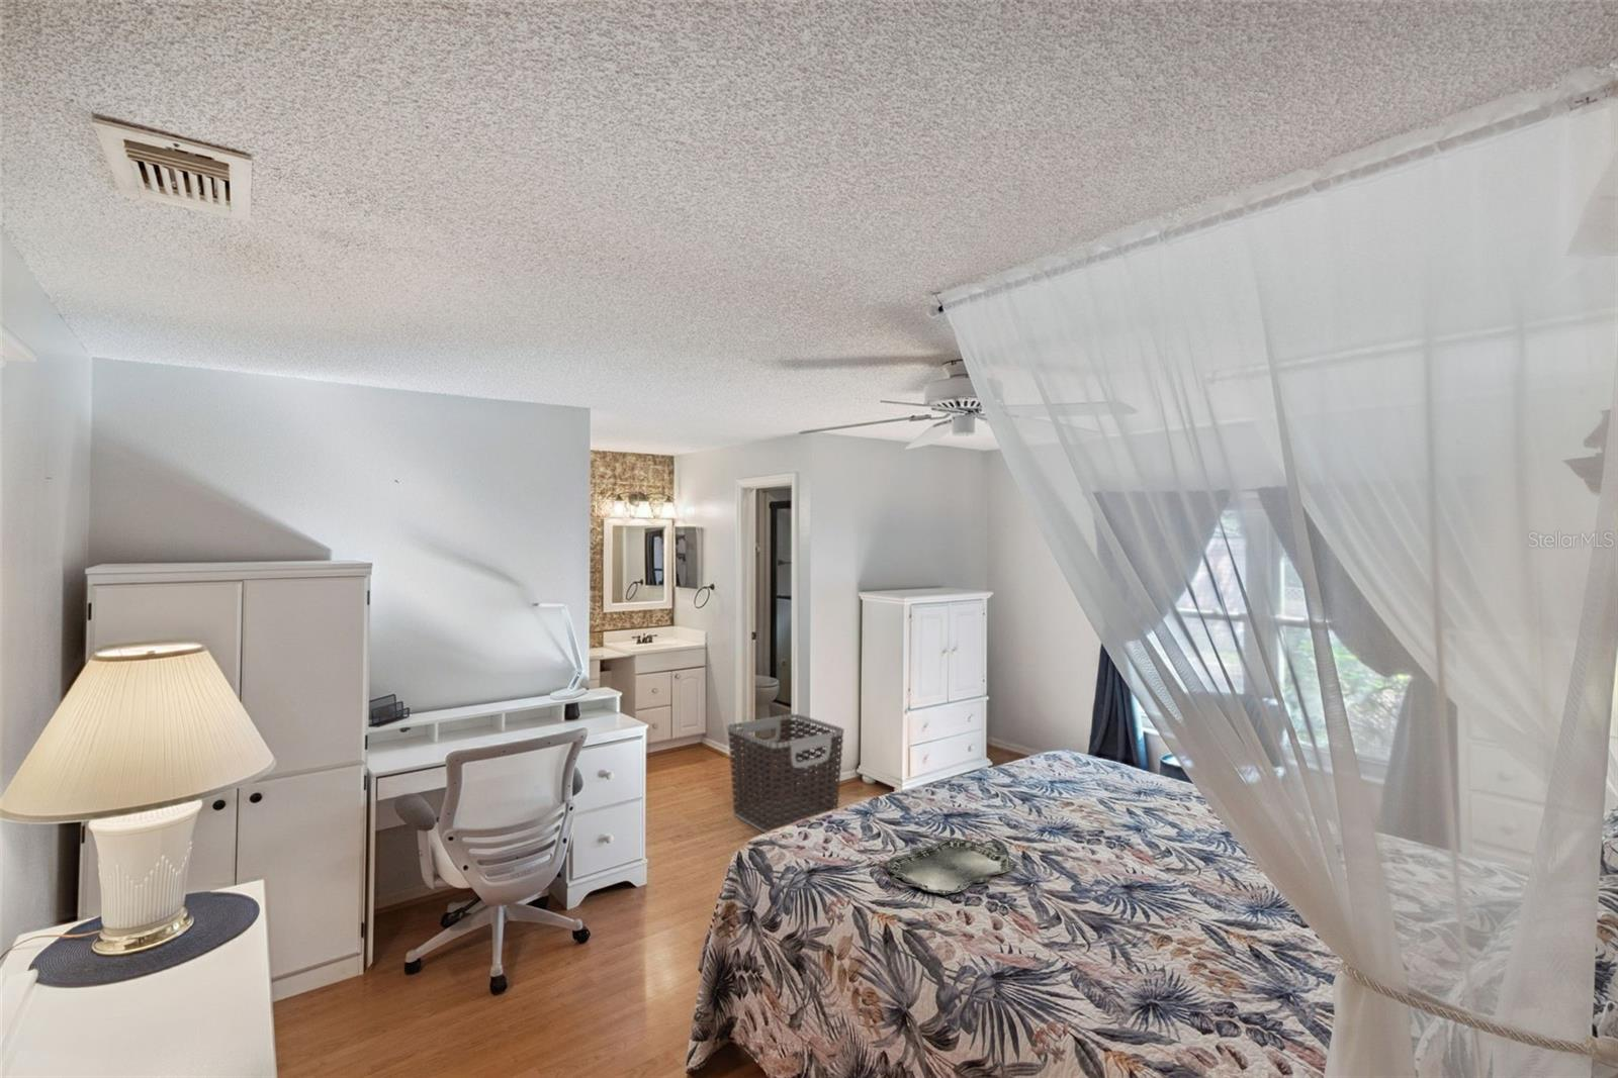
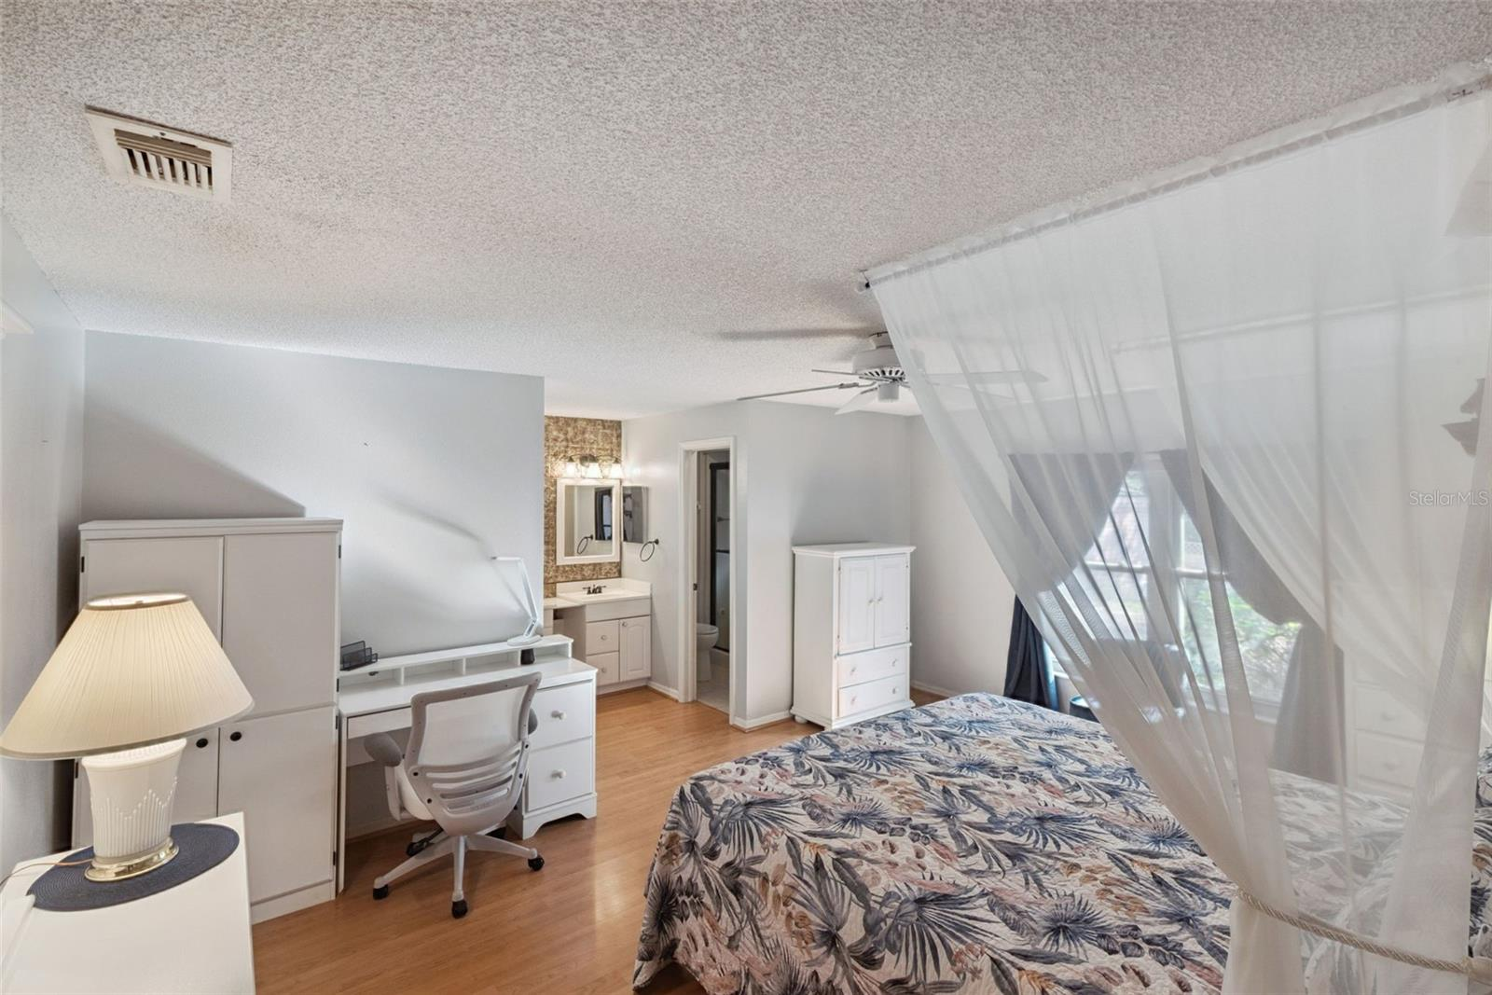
- clothes hamper (785, 771)
- serving tray (950, 864)
